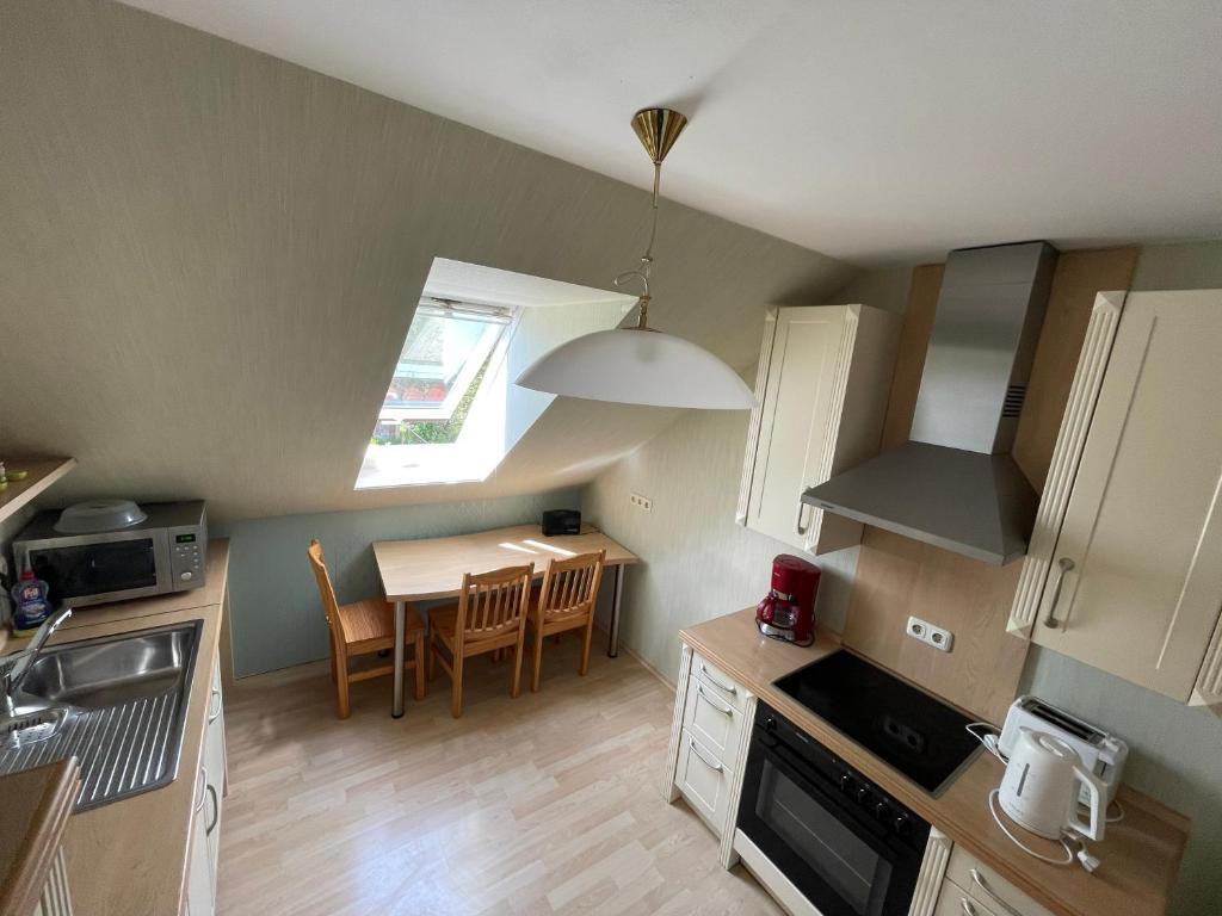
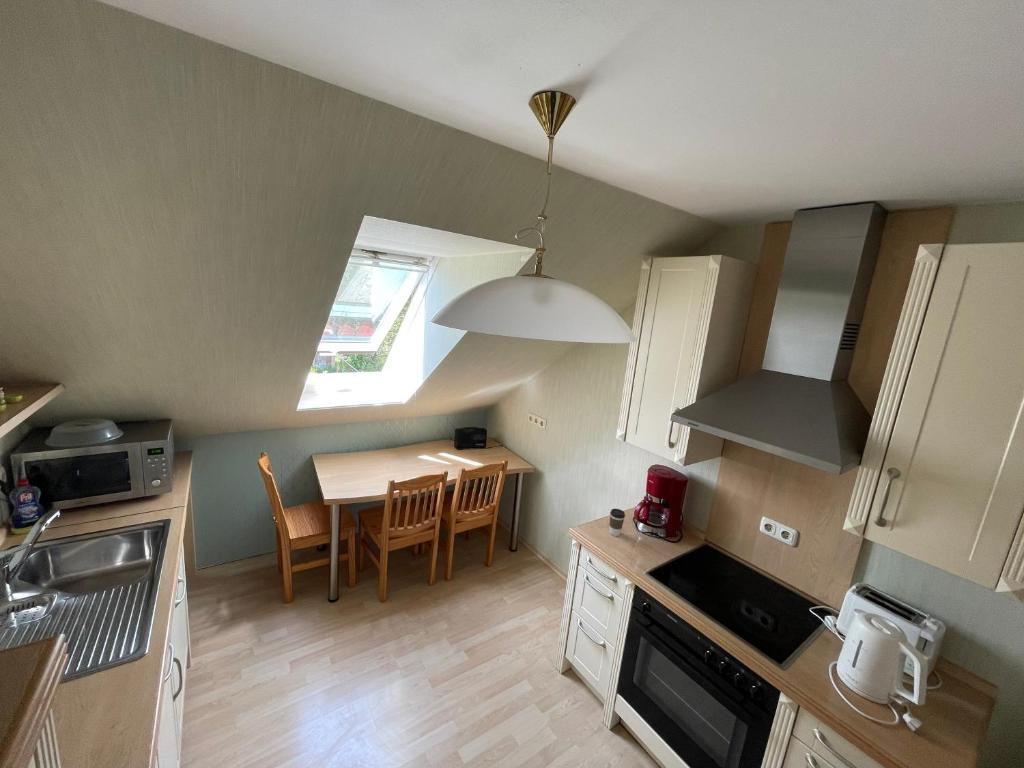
+ coffee cup (616, 522)
